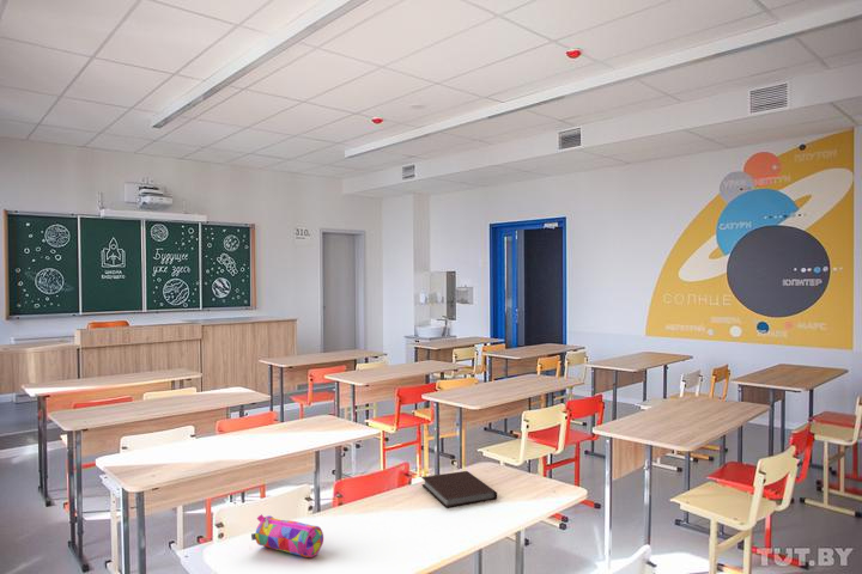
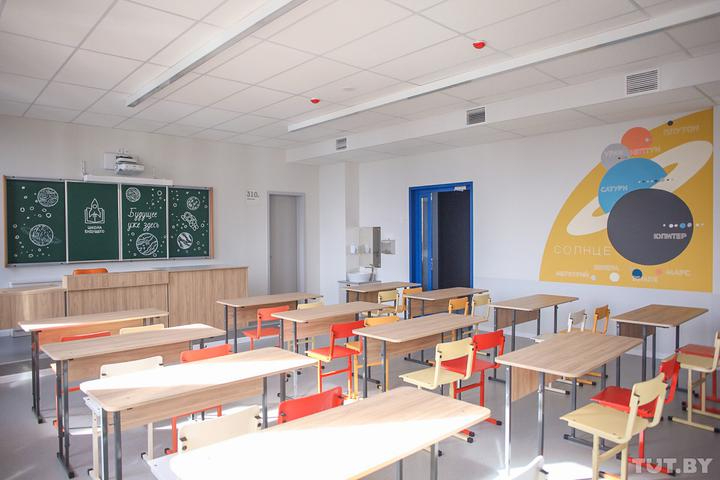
- notebook (457, 488)
- pencil case (287, 535)
